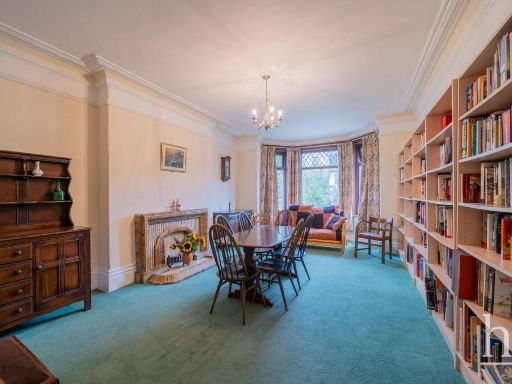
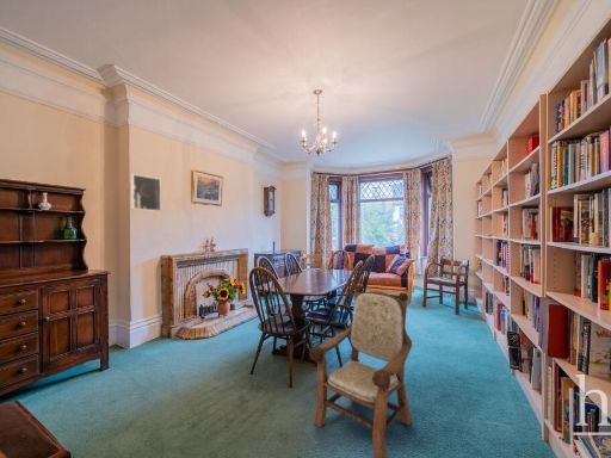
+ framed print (146, 193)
+ armchair (364, 353)
